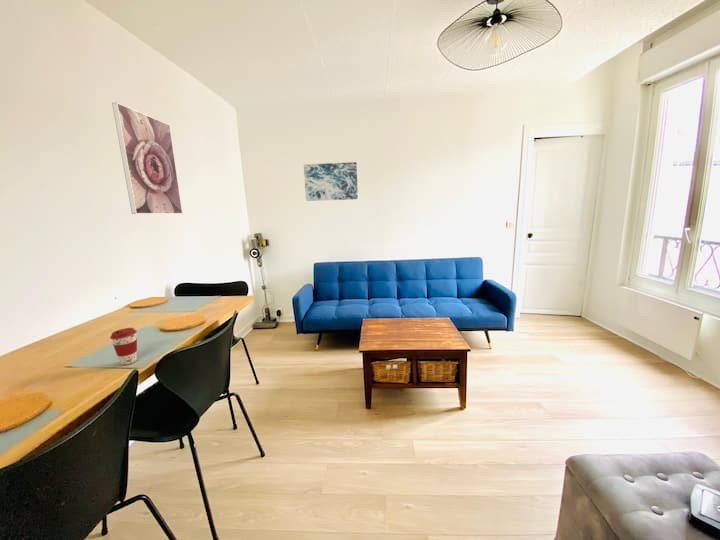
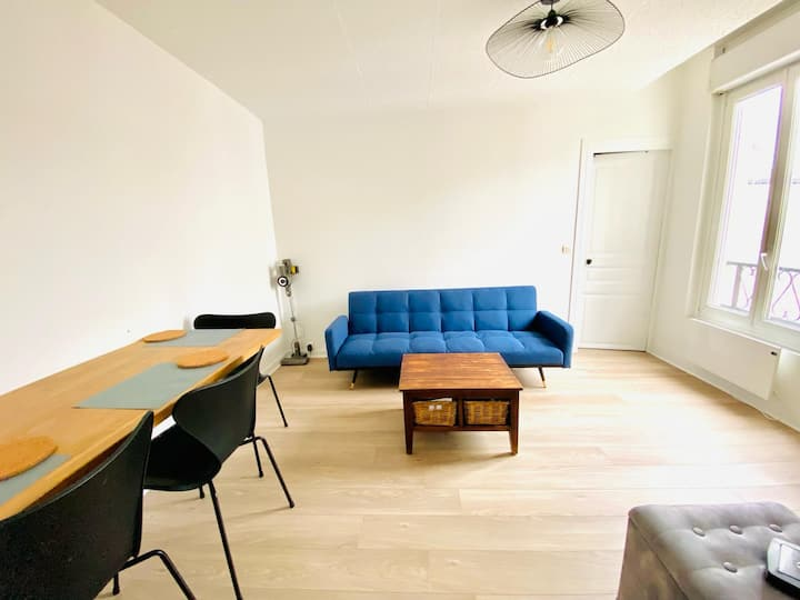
- coffee cup (126, 346)
- wall art (331, 182)
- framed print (152, 165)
